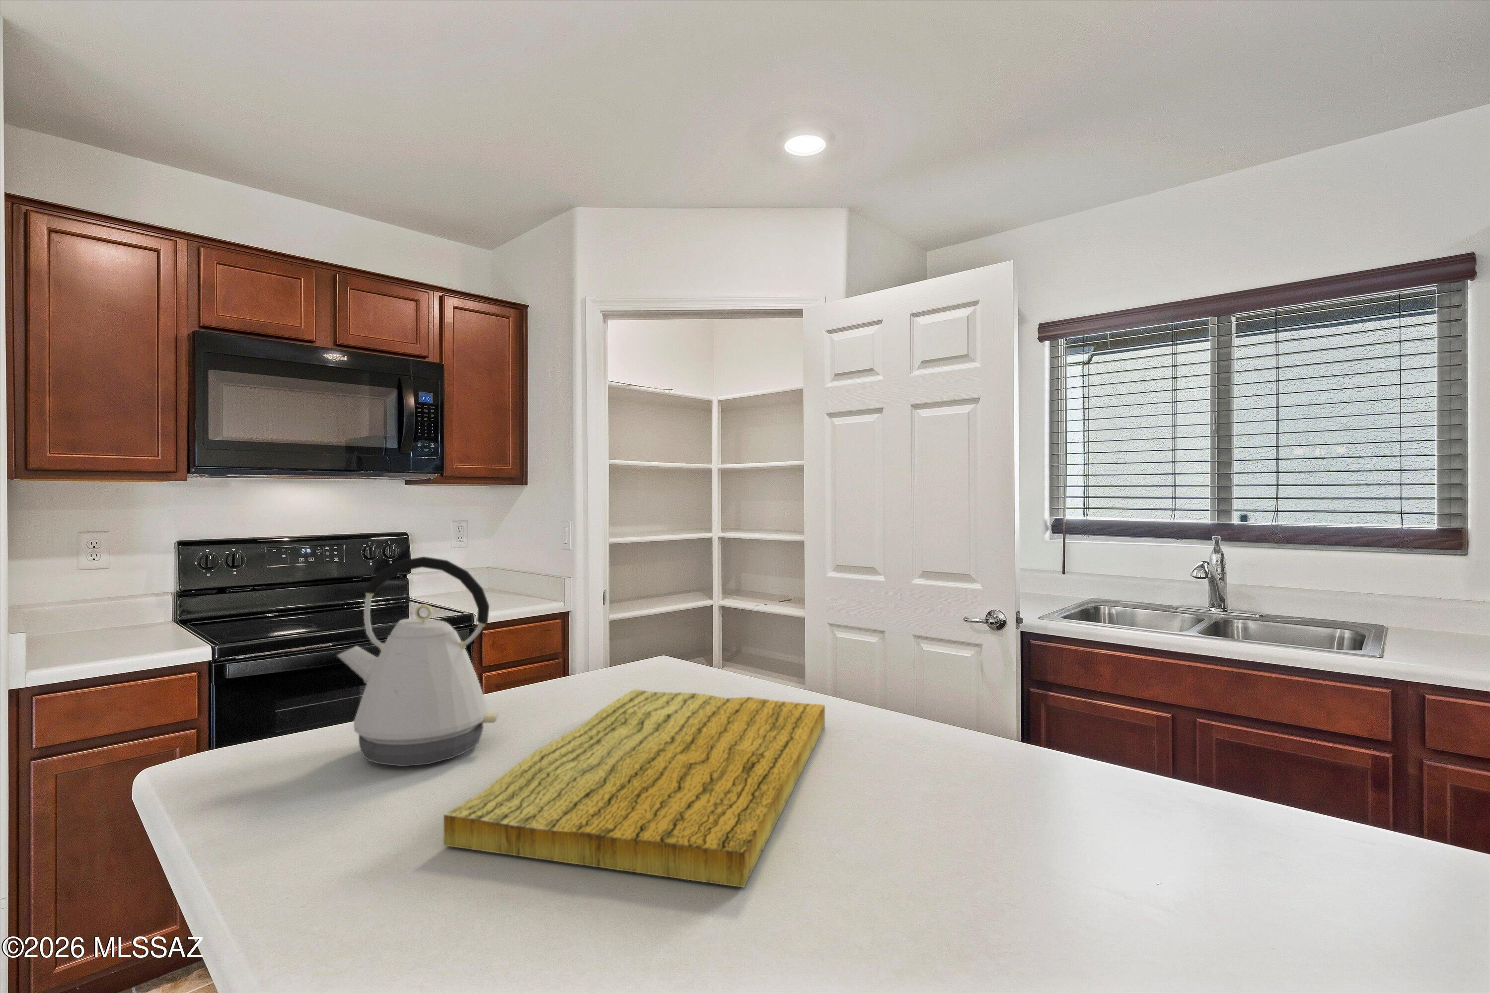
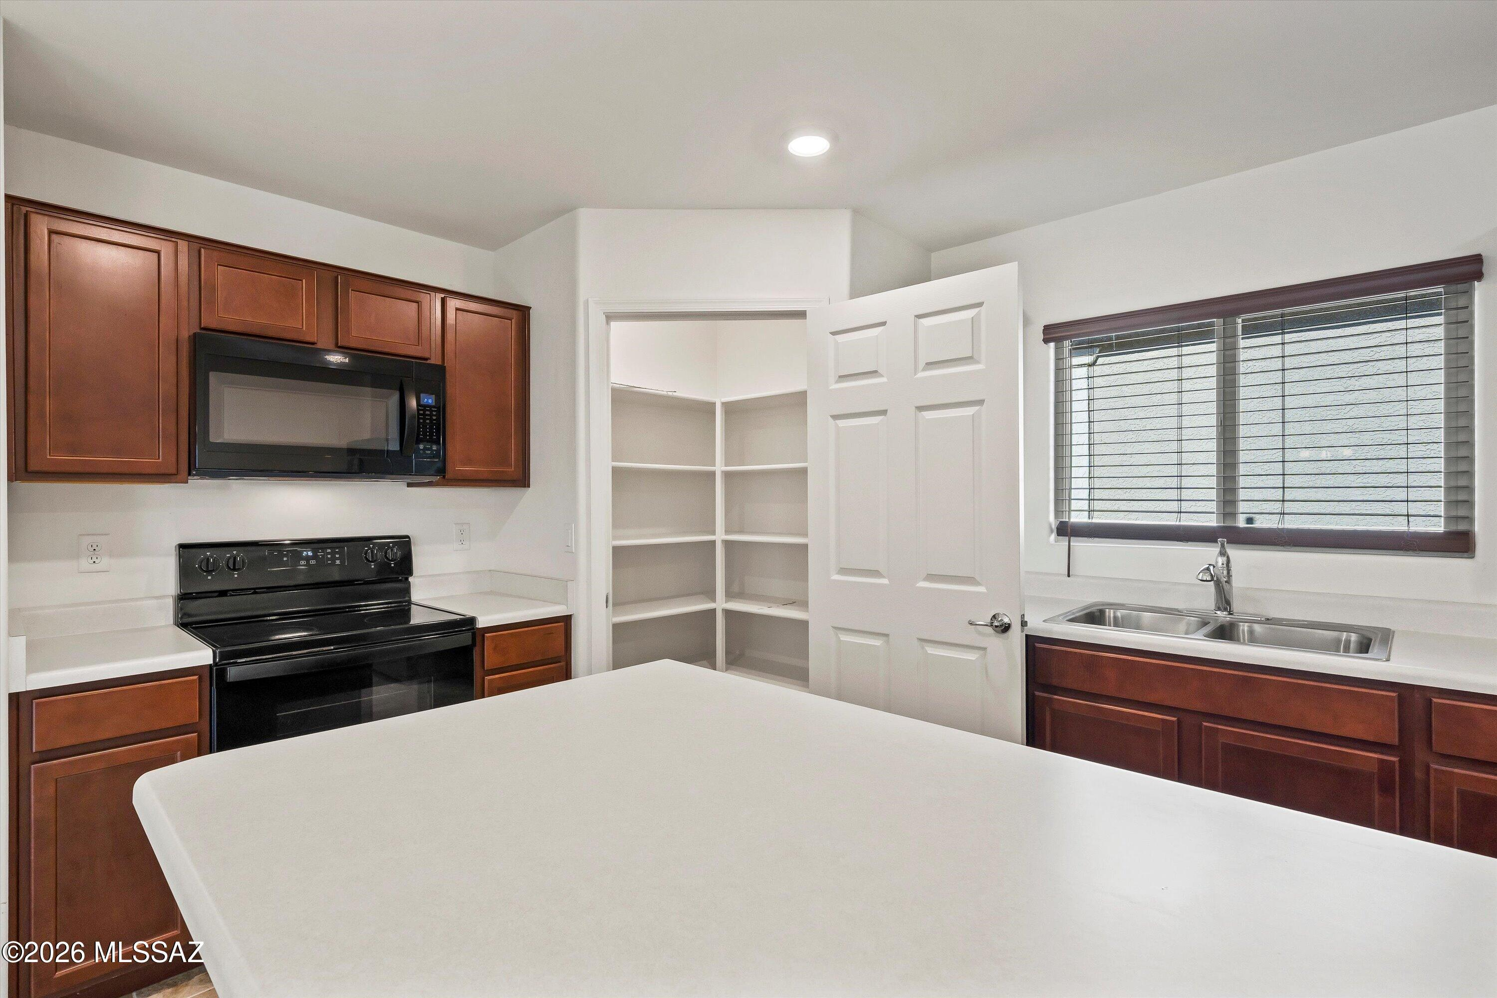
- kettle (418, 654)
- cutting board (674, 755)
